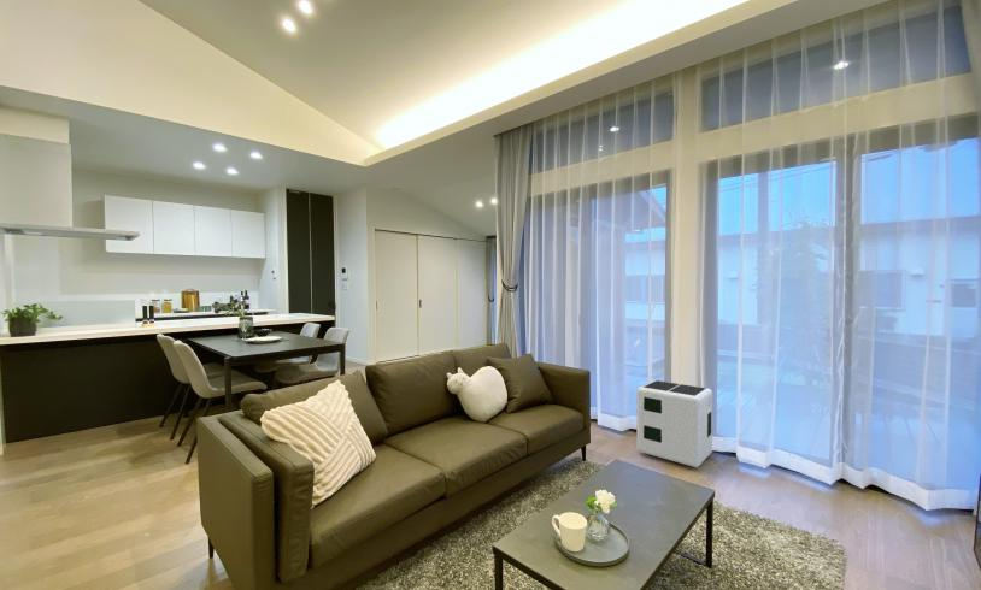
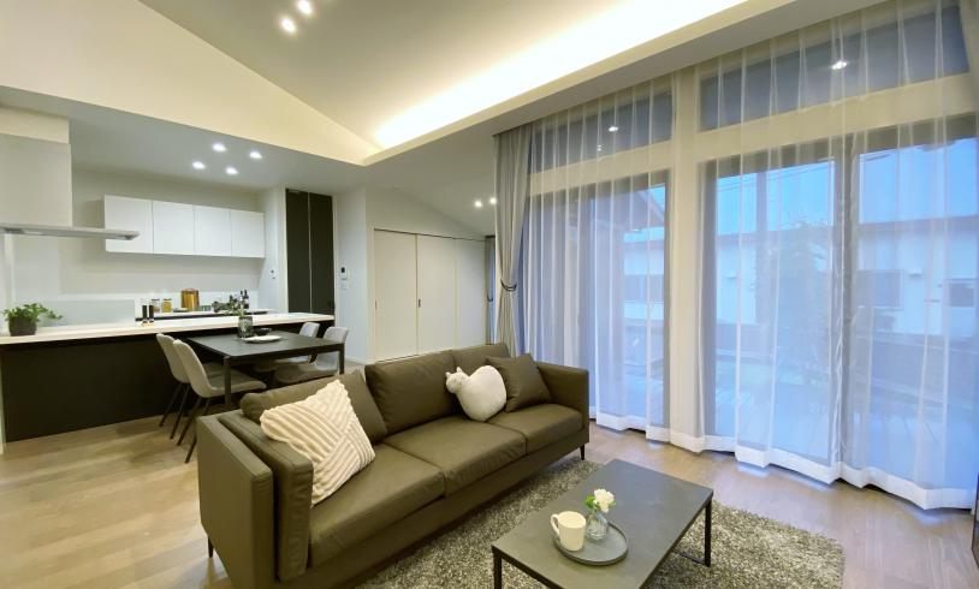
- air purifier (674, 420)
